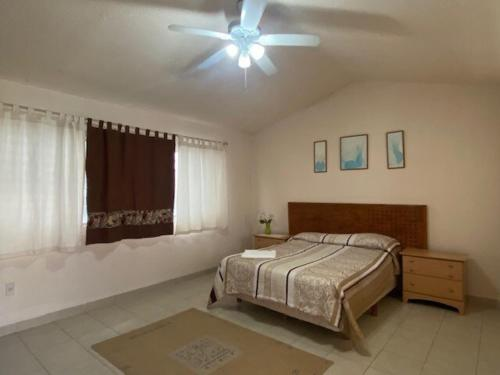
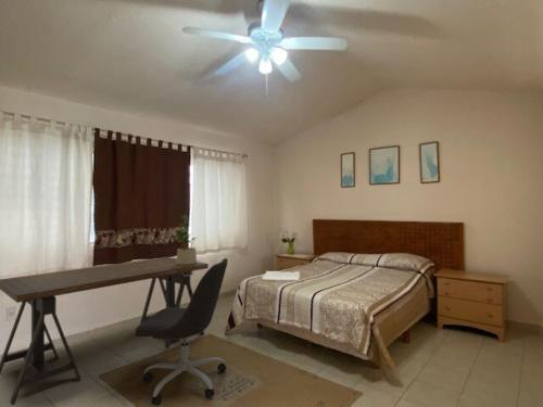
+ potted plant (185, 239)
+ office chair (184, 321)
+ desk (110, 285)
